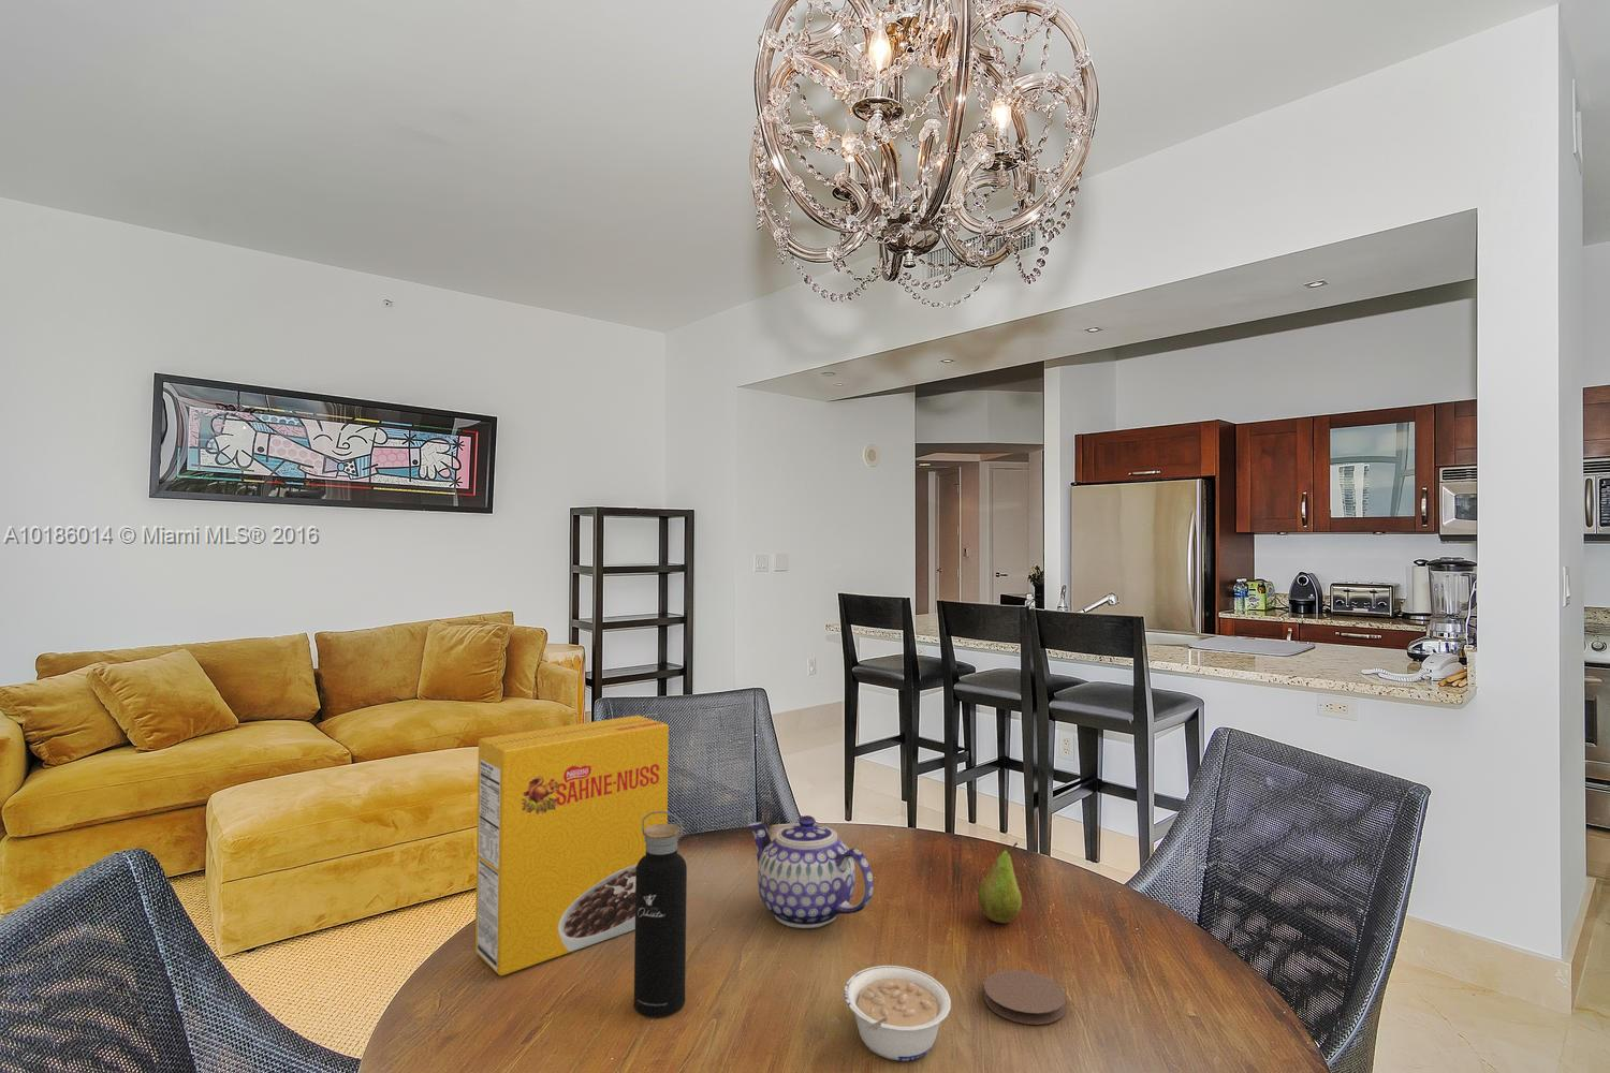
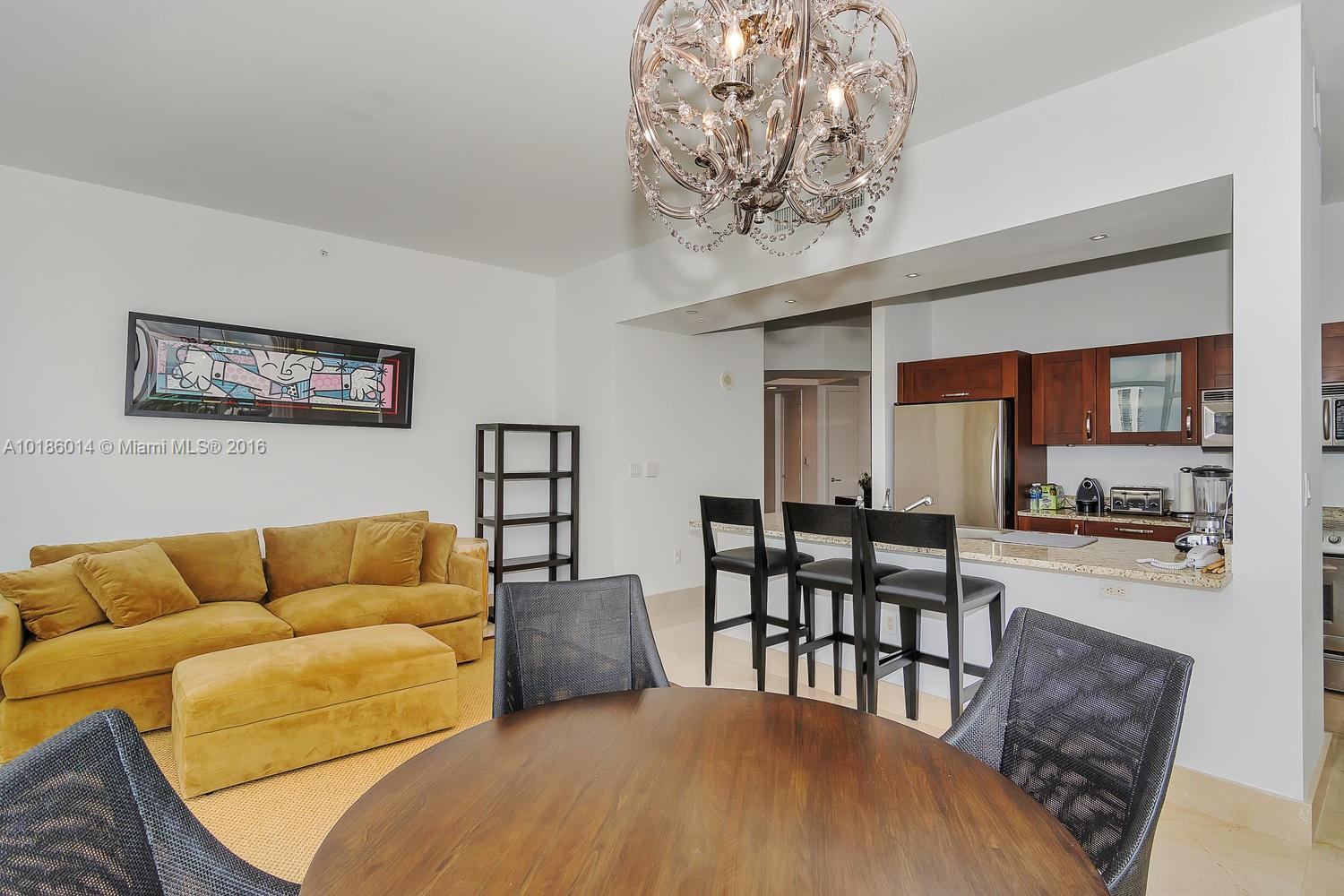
- teapot (806, 865)
- cereal box (575, 832)
- fruit (999, 880)
- coaster (1024, 995)
- water bottle (660, 907)
- legume (897, 1014)
